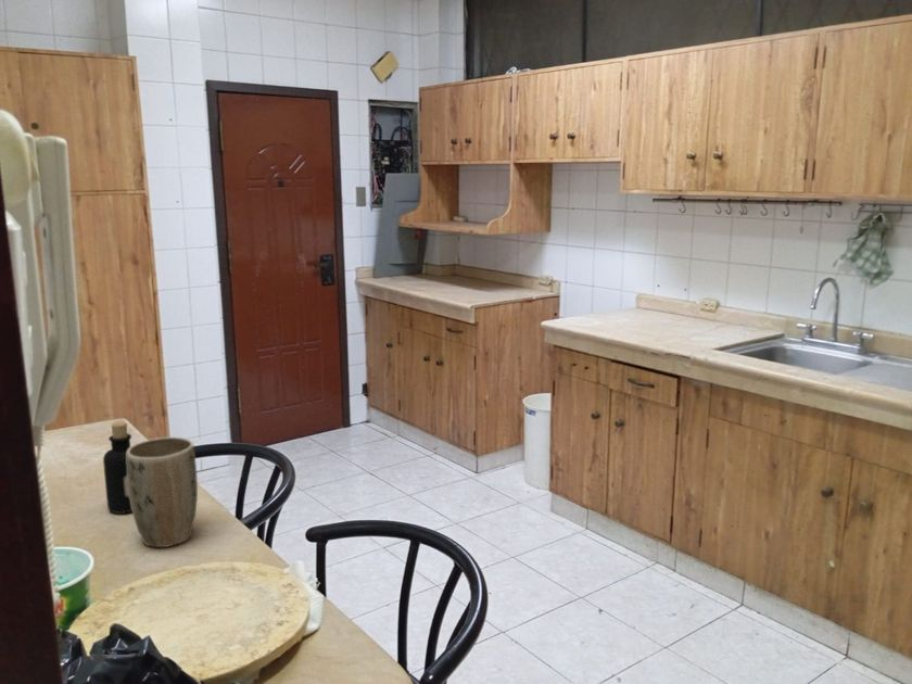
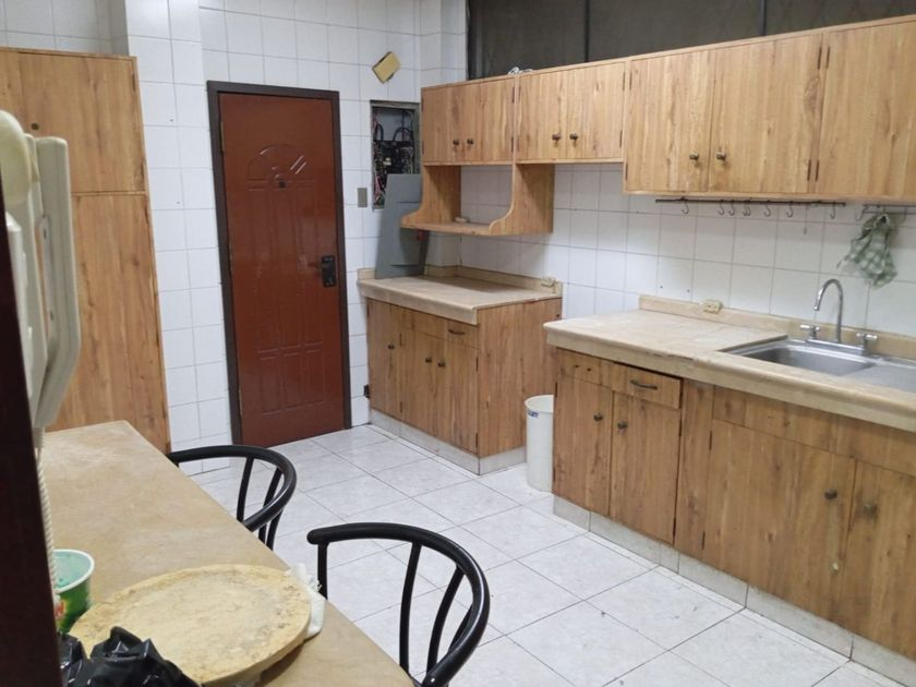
- plant pot (164, 492)
- bottle (123, 466)
